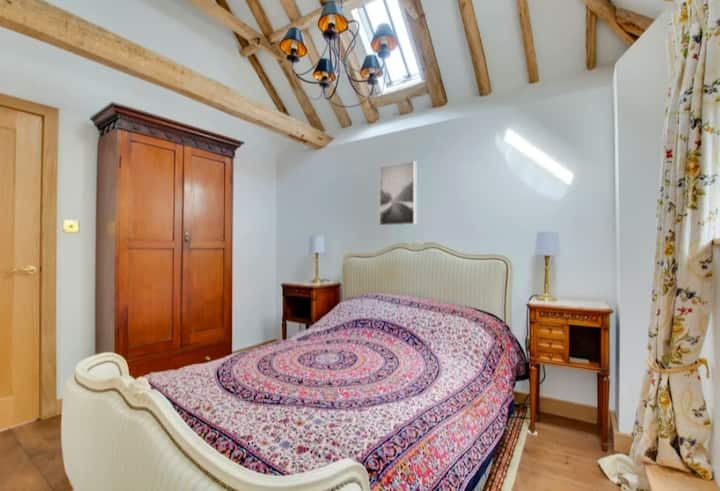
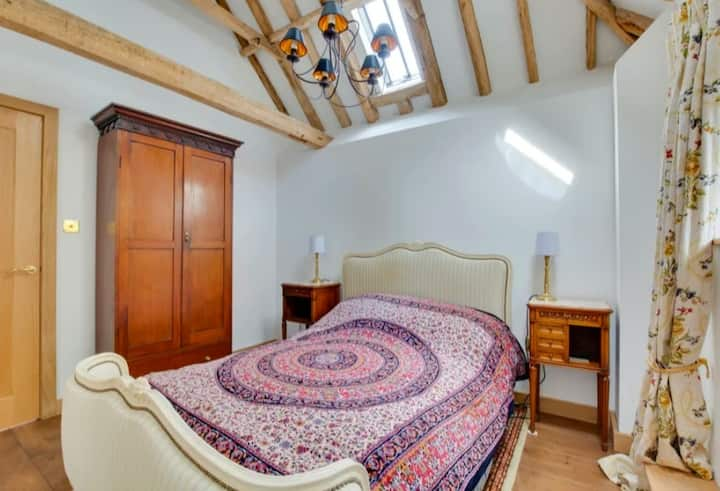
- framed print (397, 194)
